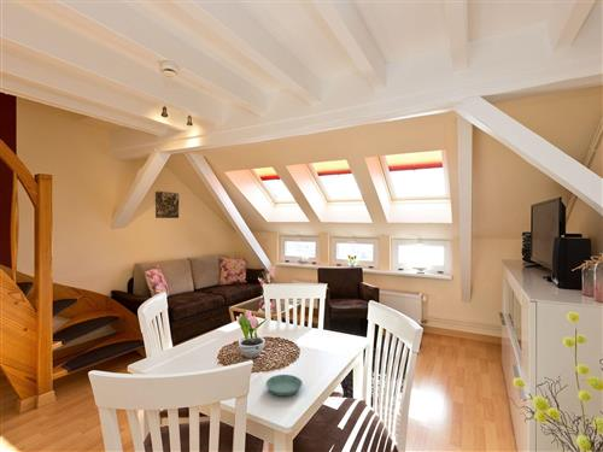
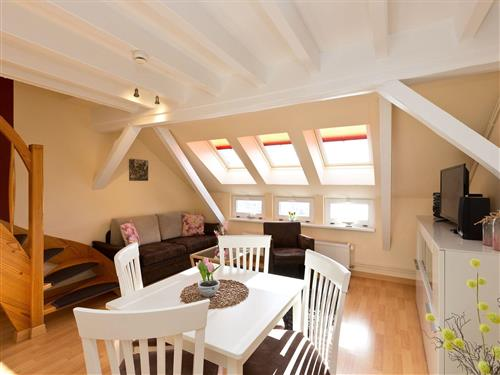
- saucer (283, 386)
